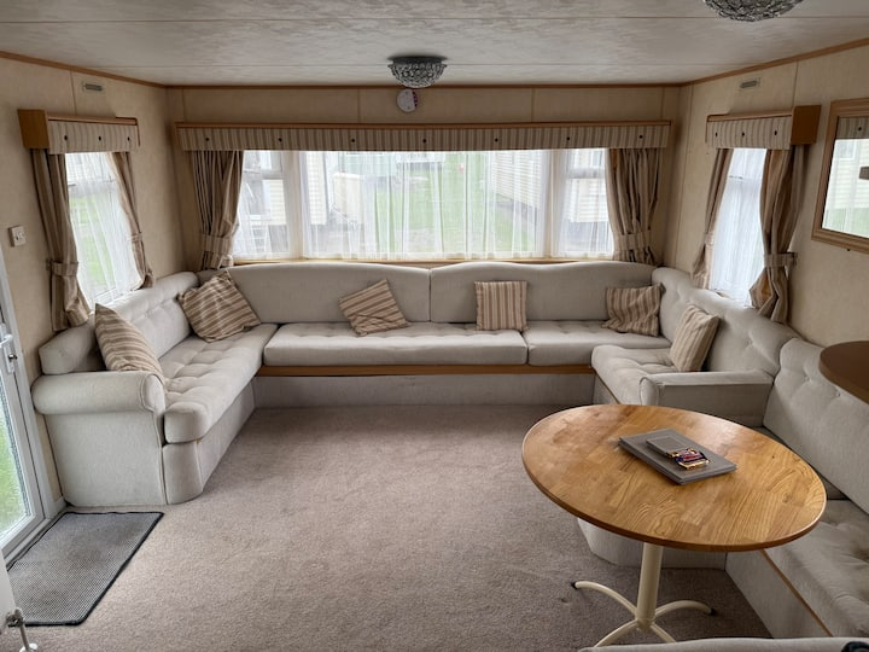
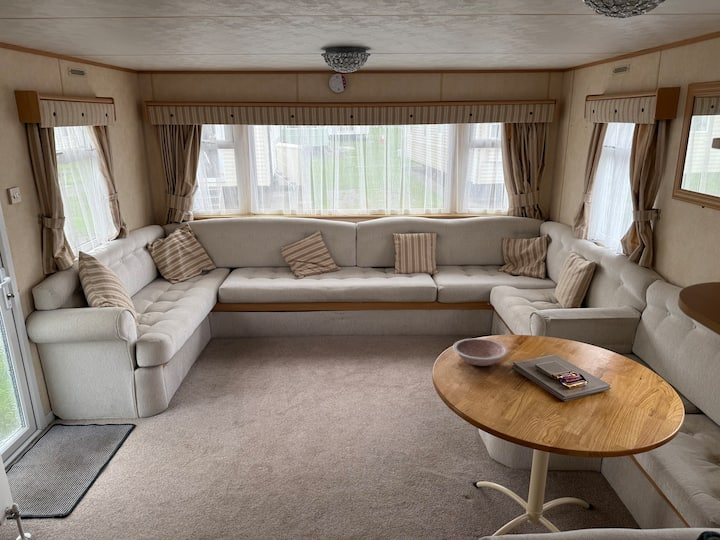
+ bowl (479, 355)
